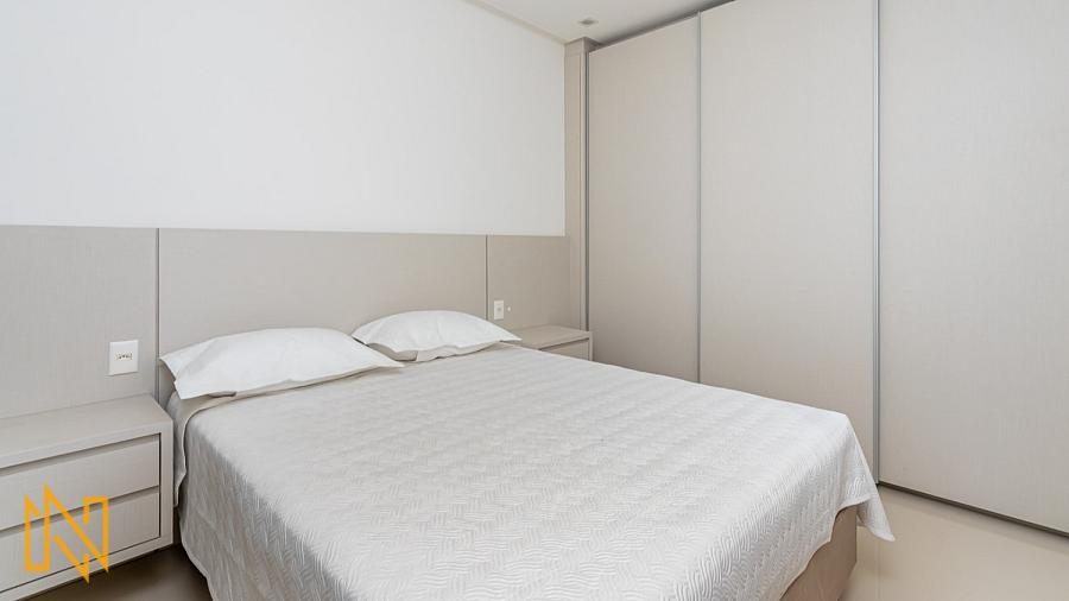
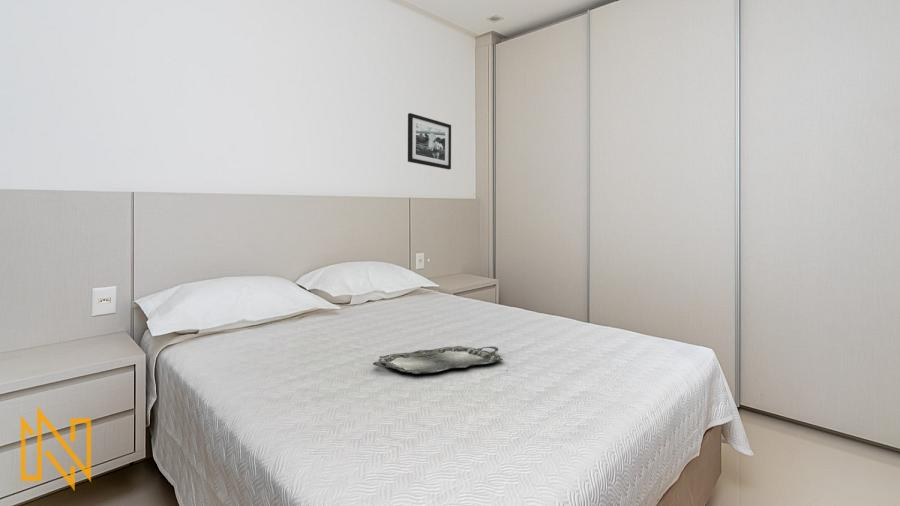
+ picture frame (430, 142)
+ serving tray (440, 358)
